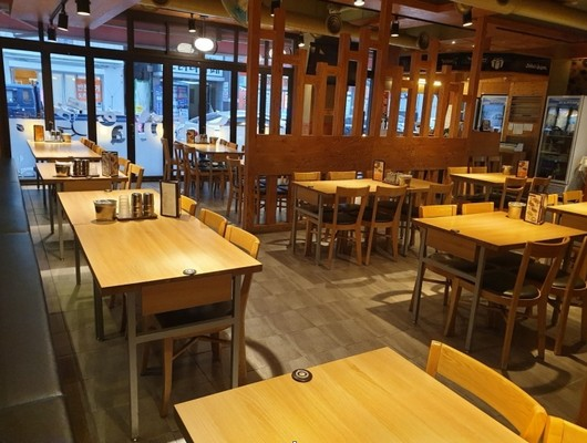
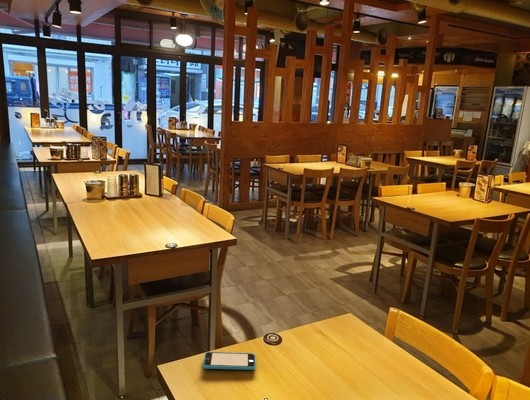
+ smartphone (229, 361)
